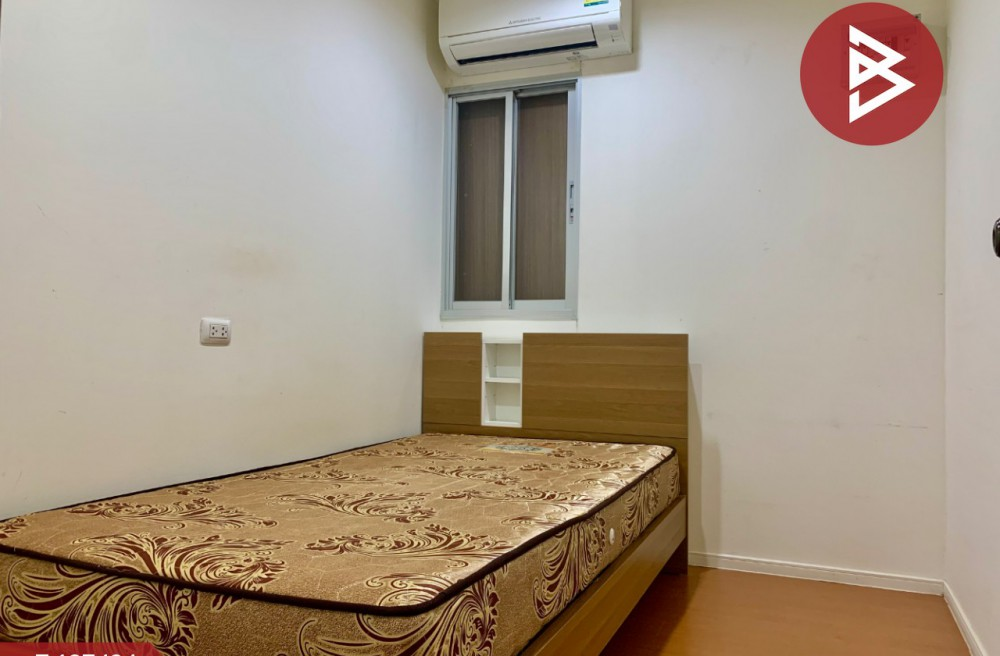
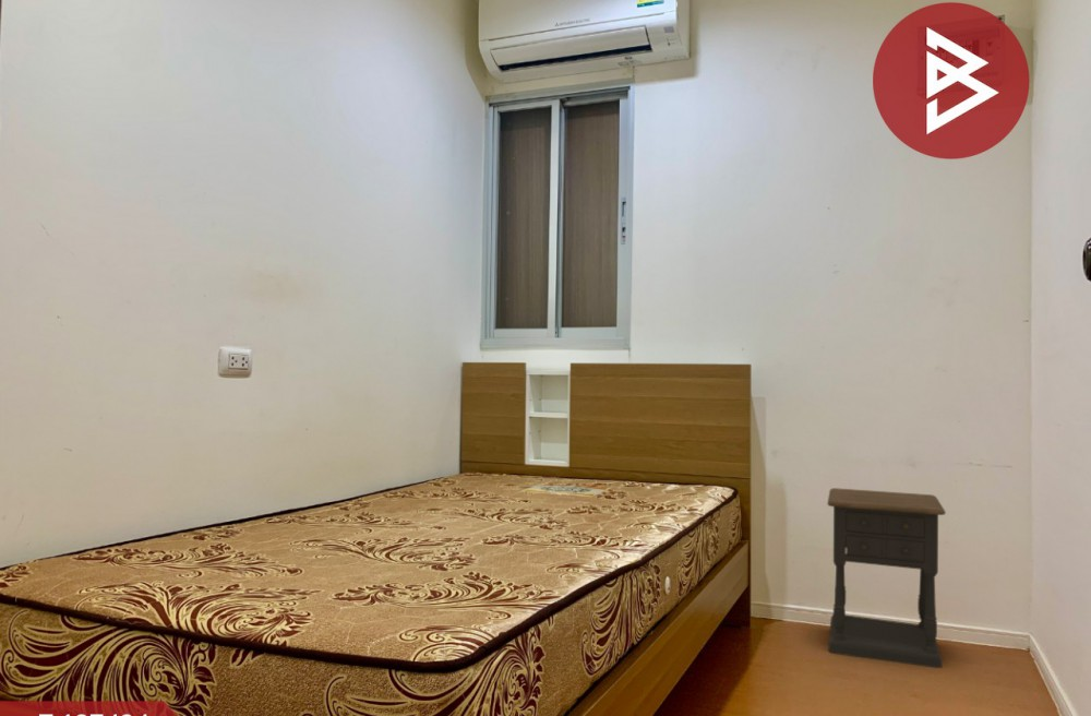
+ nightstand (883, 564)
